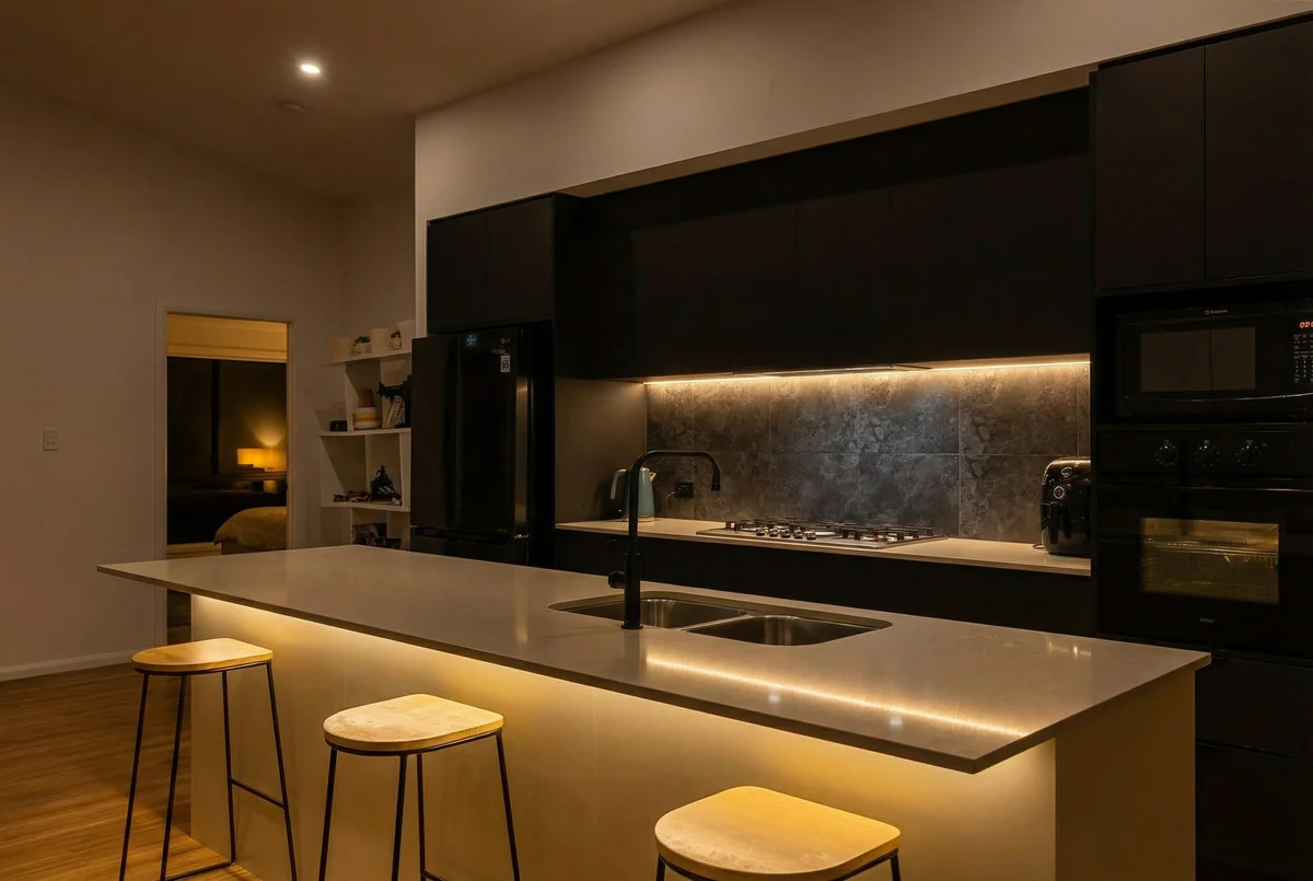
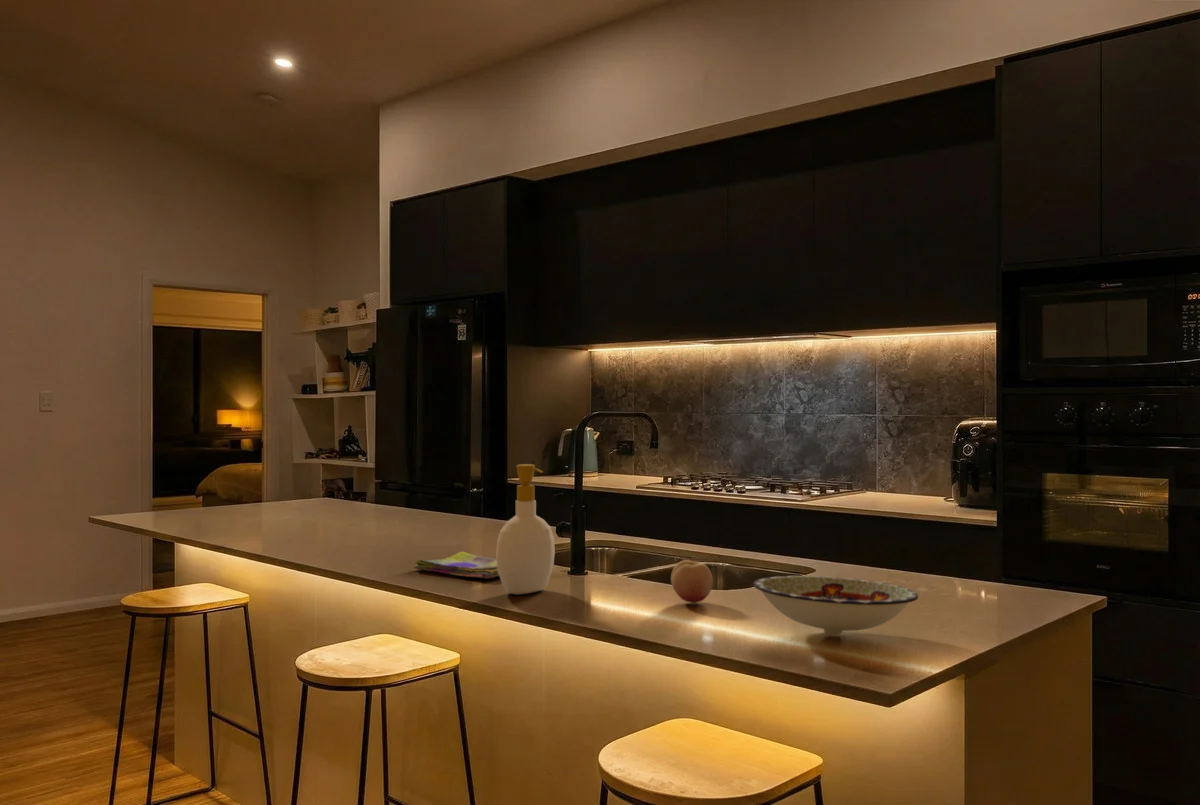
+ soap bottle (527, 528)
+ bowl (833, 610)
+ dish towel (475, 564)
+ fruit (691, 581)
